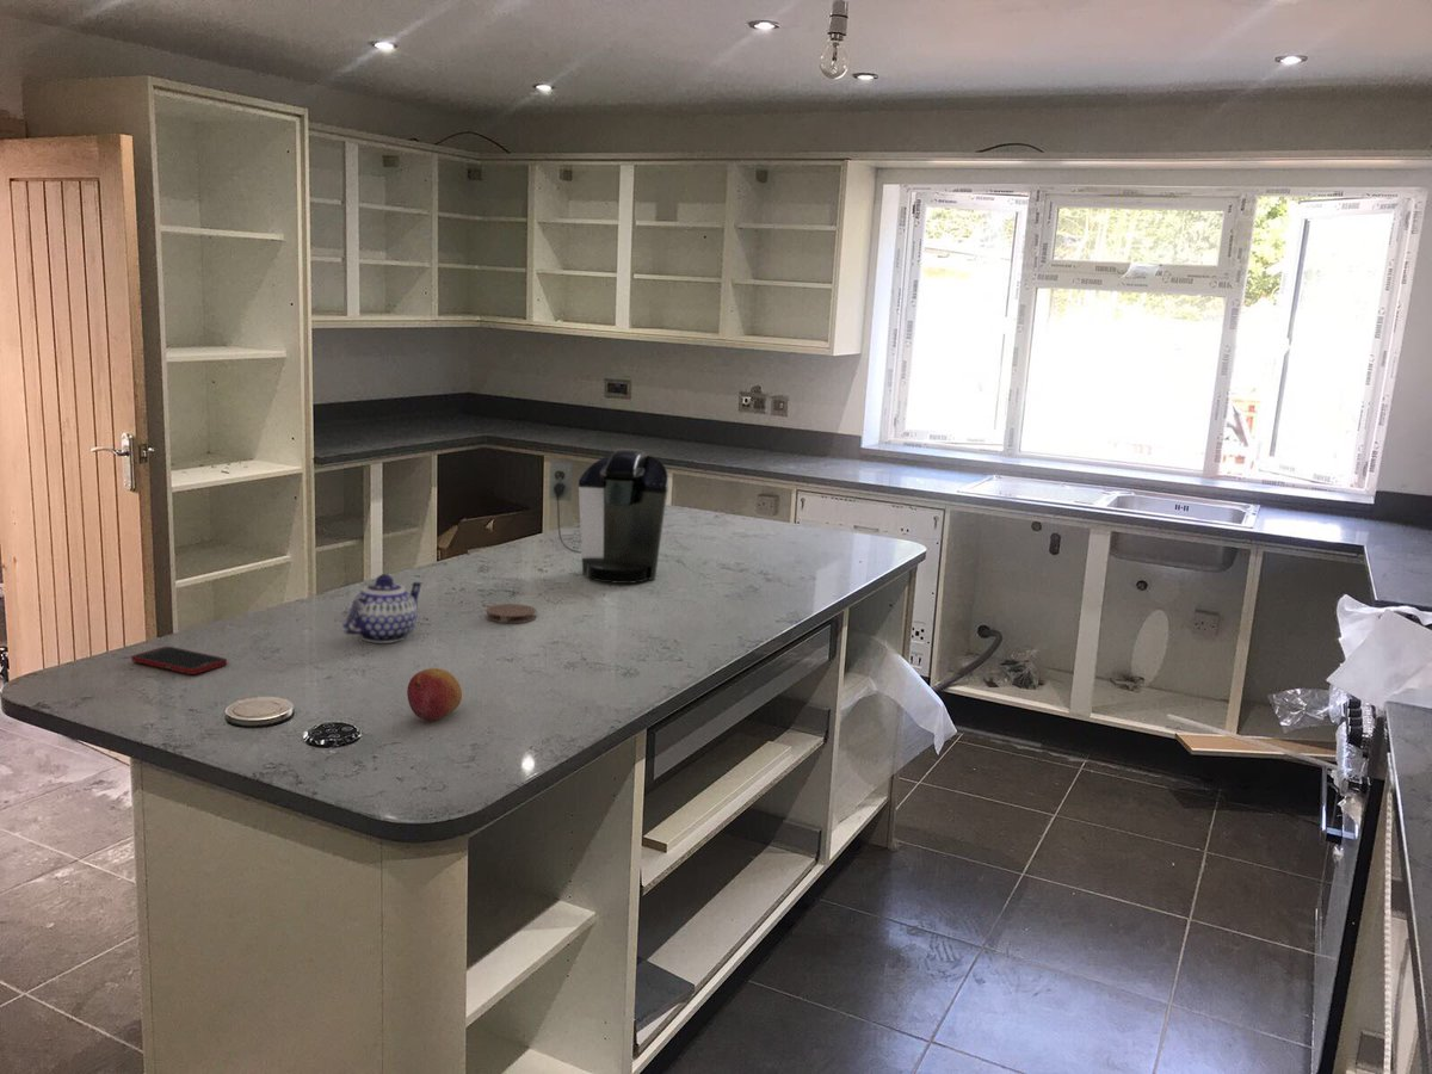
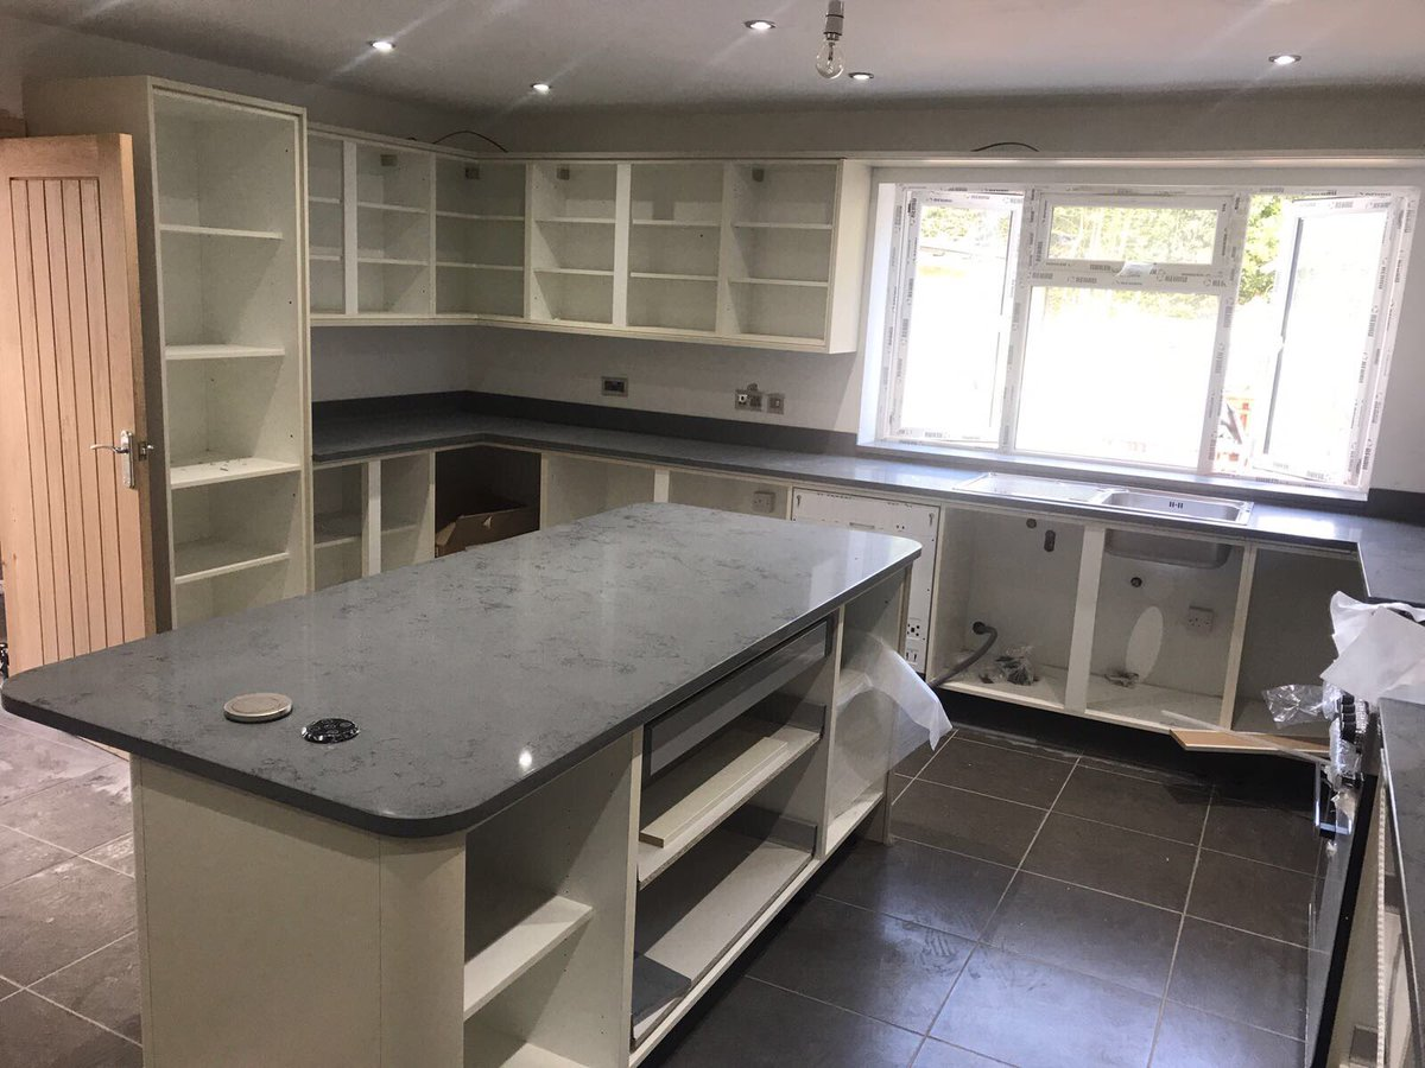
- teapot (384, 606)
- coaster (511, 612)
- coffee maker (600, 510)
- cell phone (179, 660)
- fruit (434, 693)
